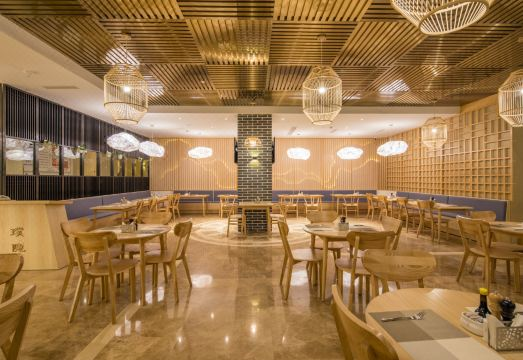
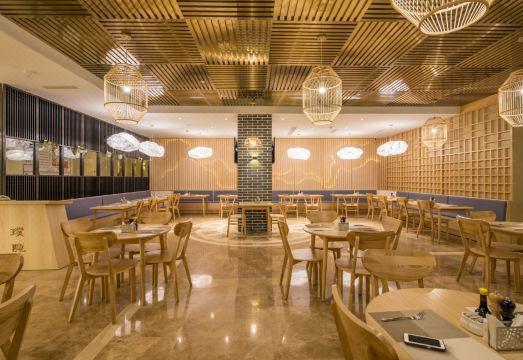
+ cell phone (423, 341)
